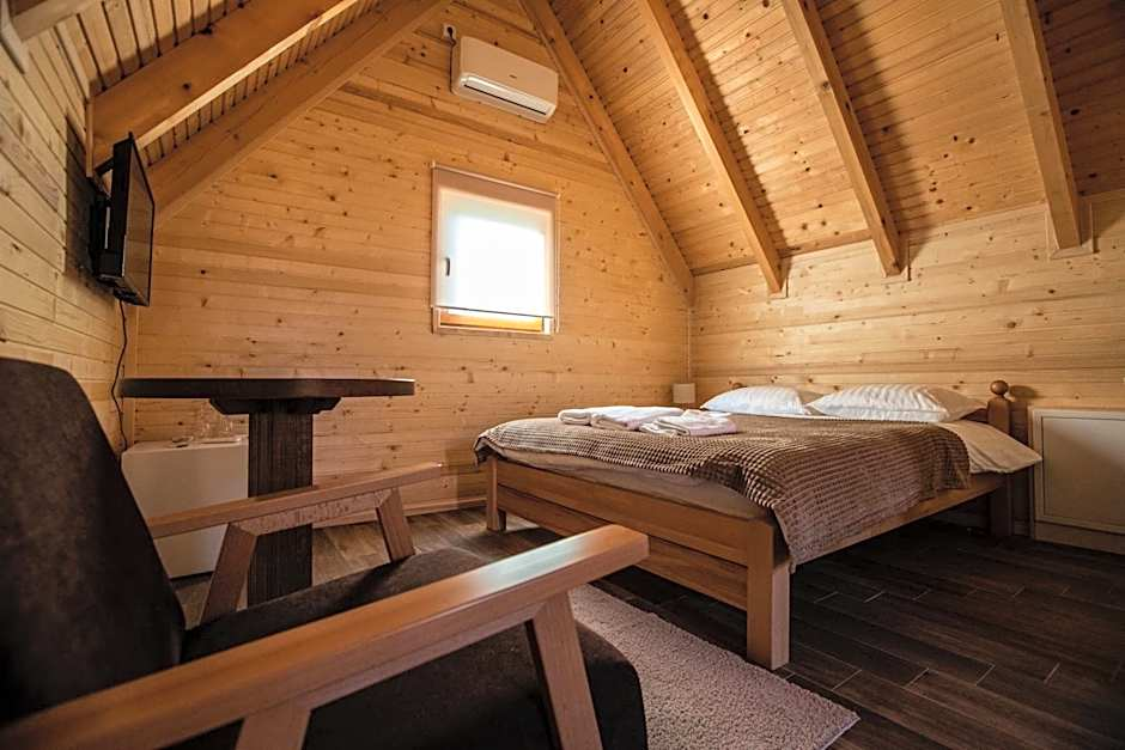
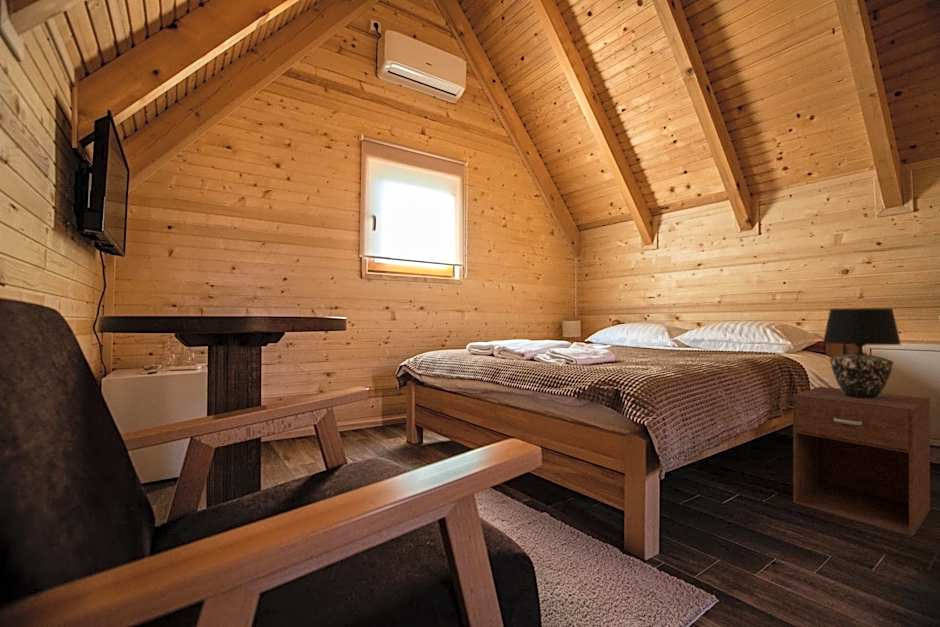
+ nightstand (859, 451)
+ table lamp (860, 352)
